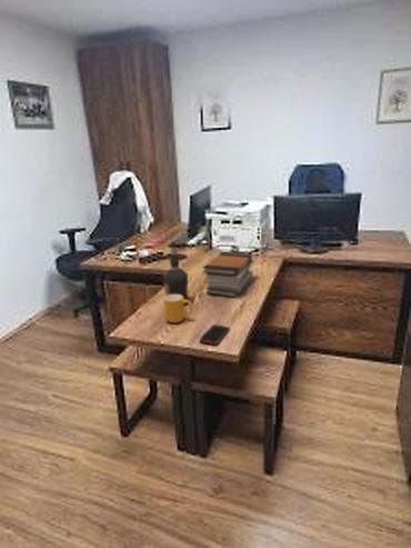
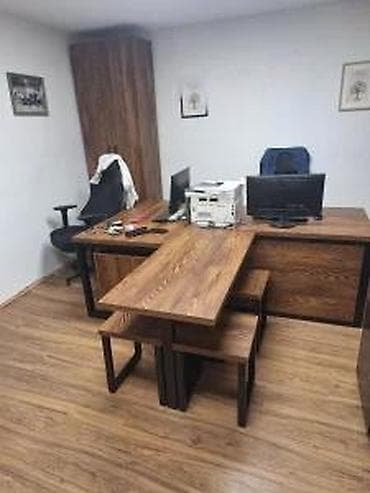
- cell phone (214, 333)
- liquor bottle (174, 272)
- book stack (229, 273)
- mug (178, 309)
